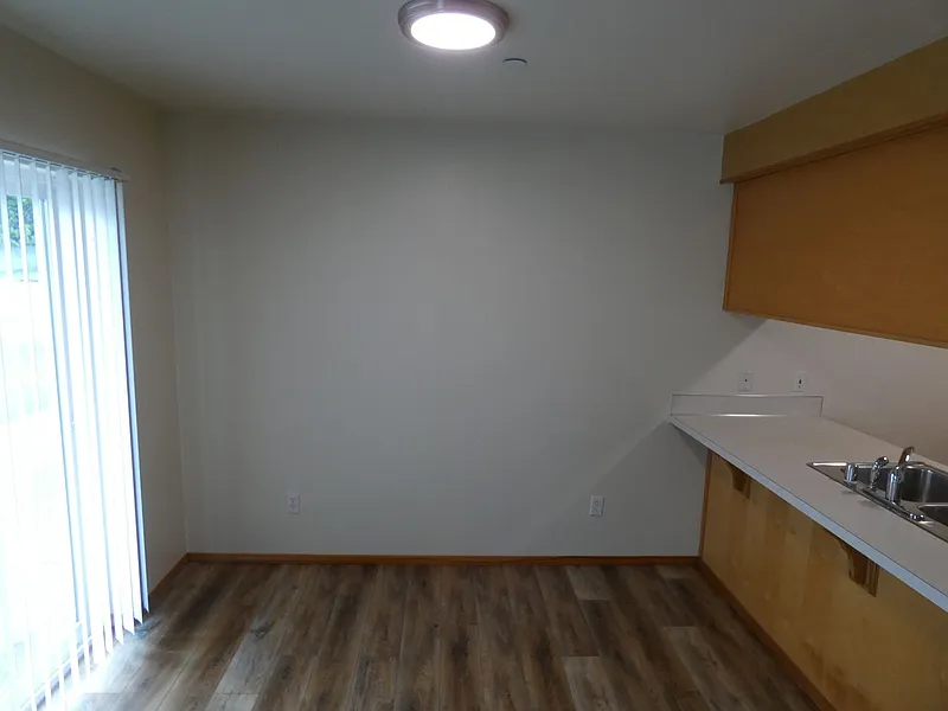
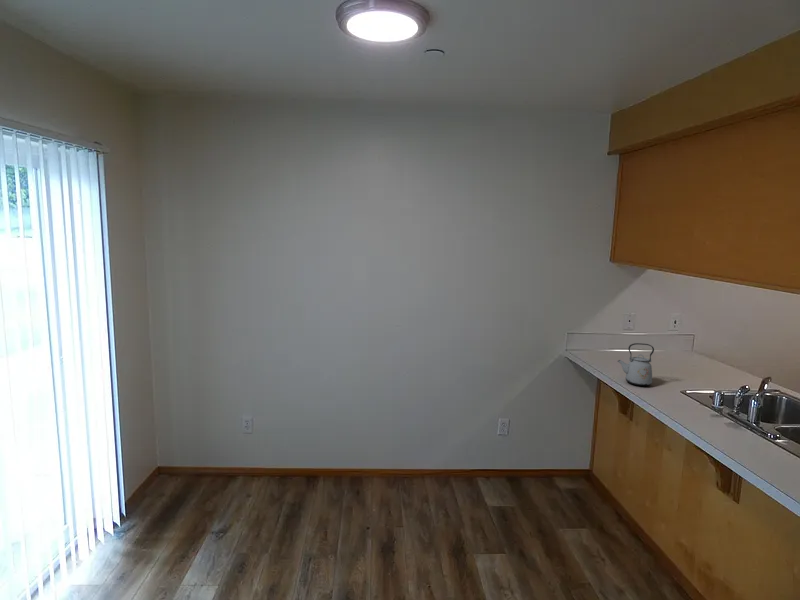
+ kettle (635, 363)
